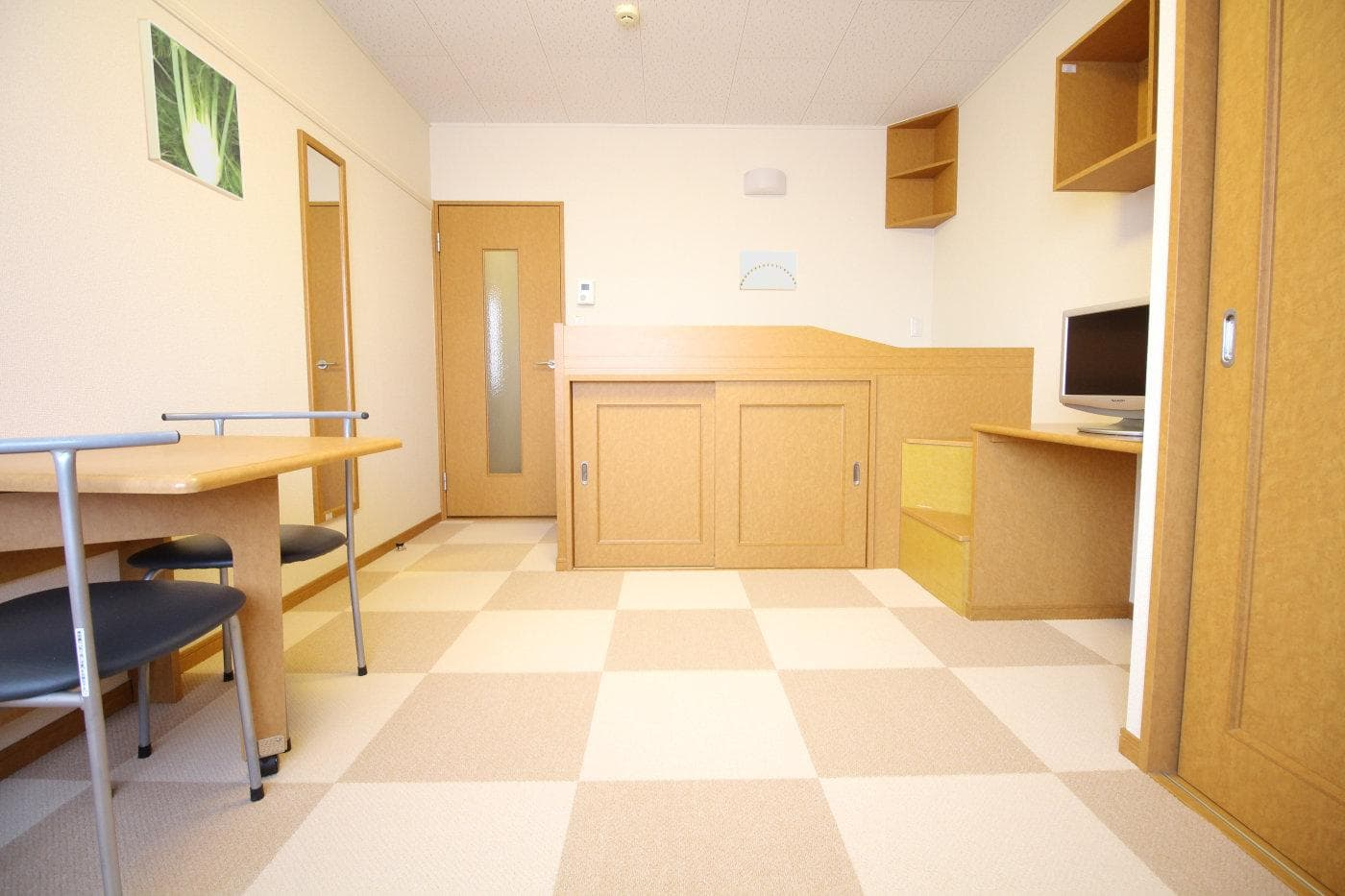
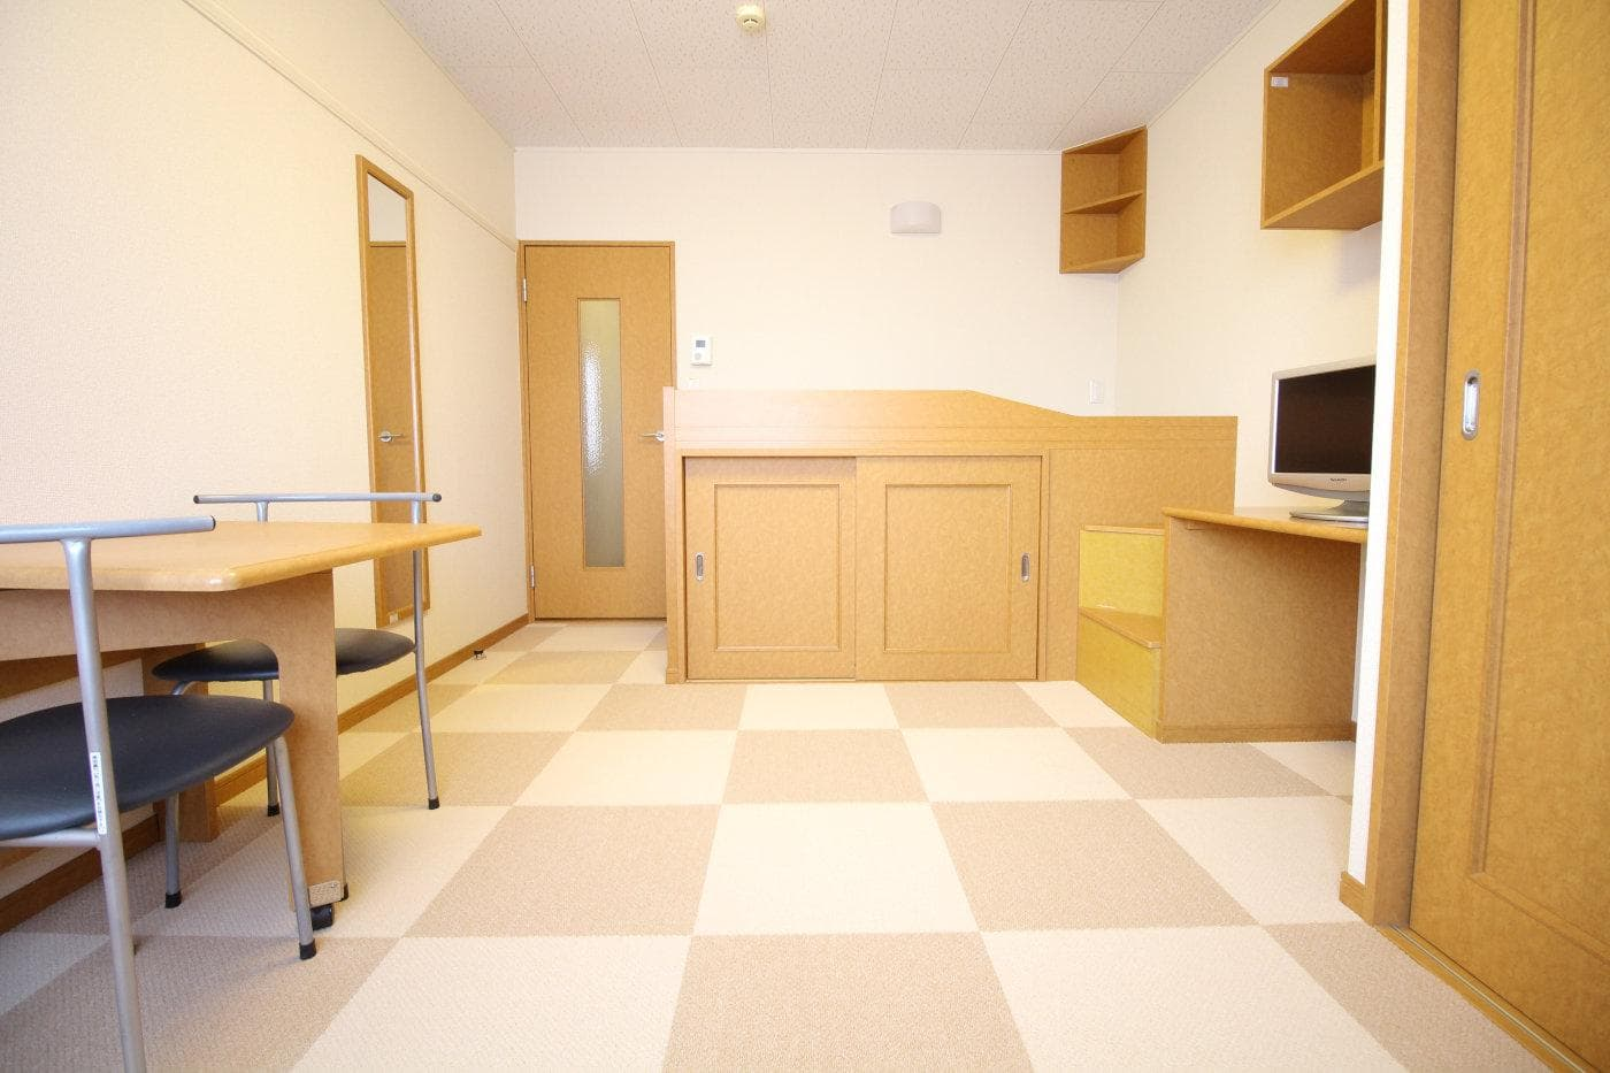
- wall art (768, 271)
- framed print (196, 119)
